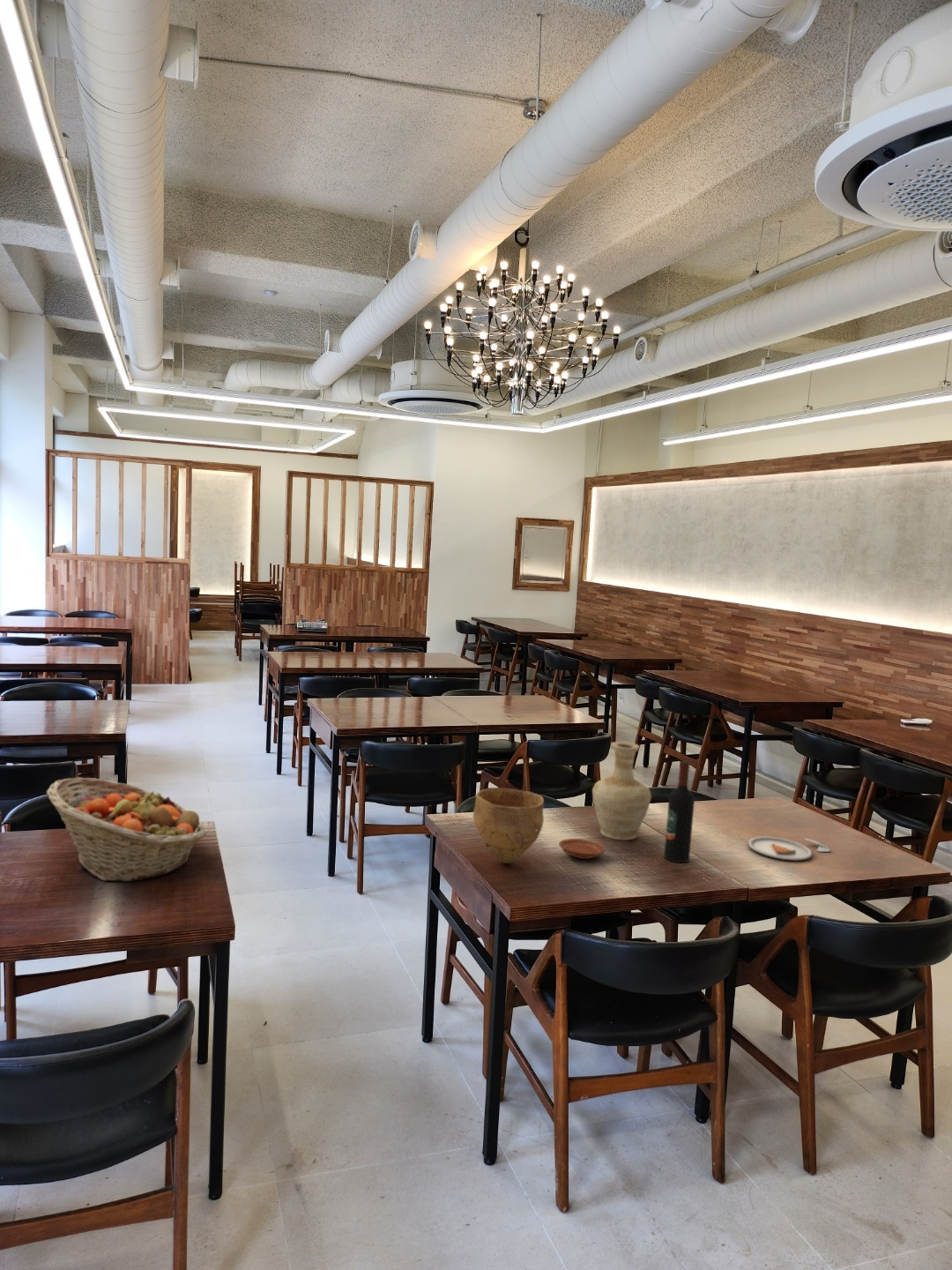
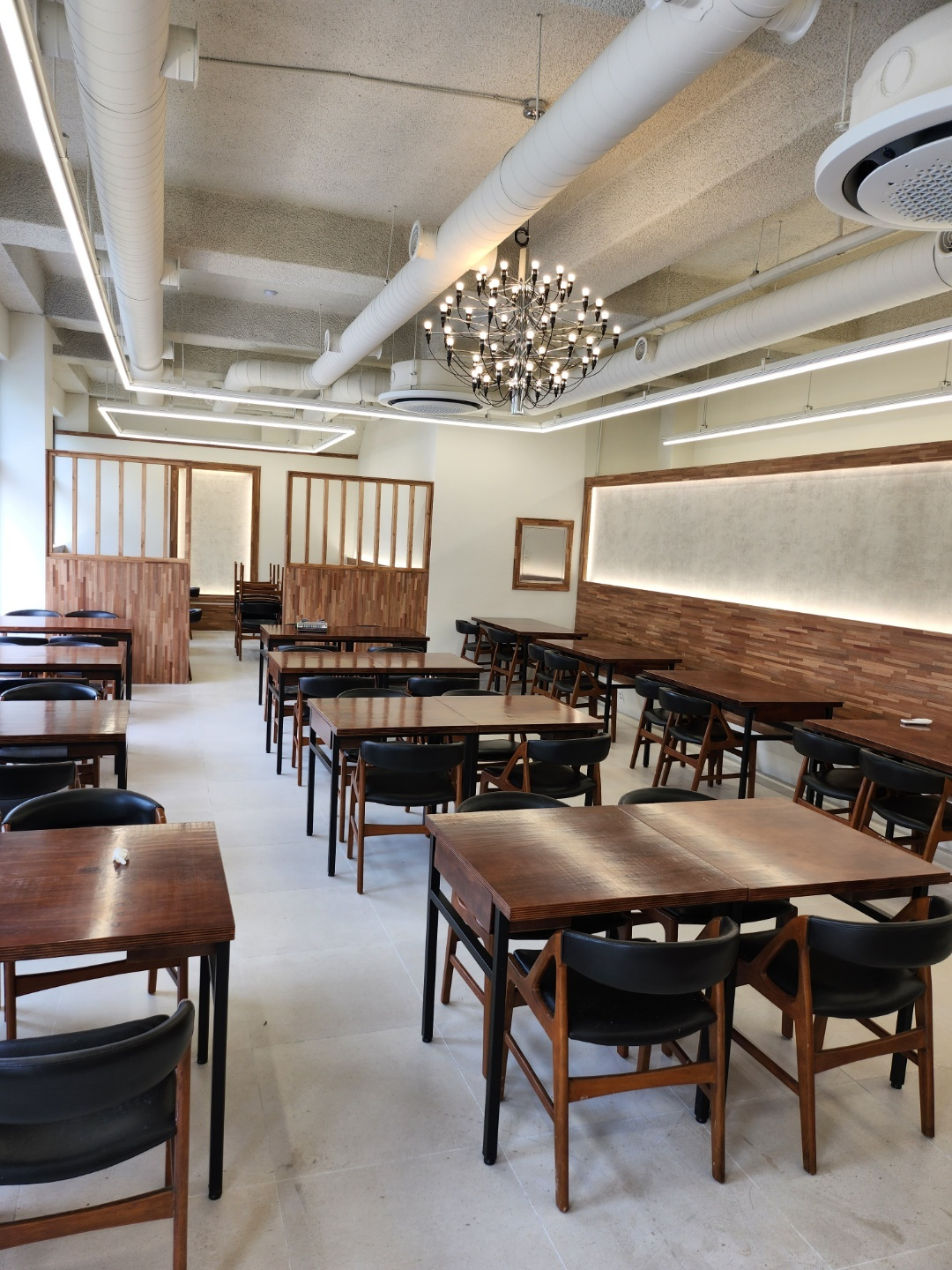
- bowl (507, 829)
- plate (581, 849)
- dinner plate (789, 847)
- vase (621, 789)
- wine bottle (681, 810)
- fruit basket (128, 822)
